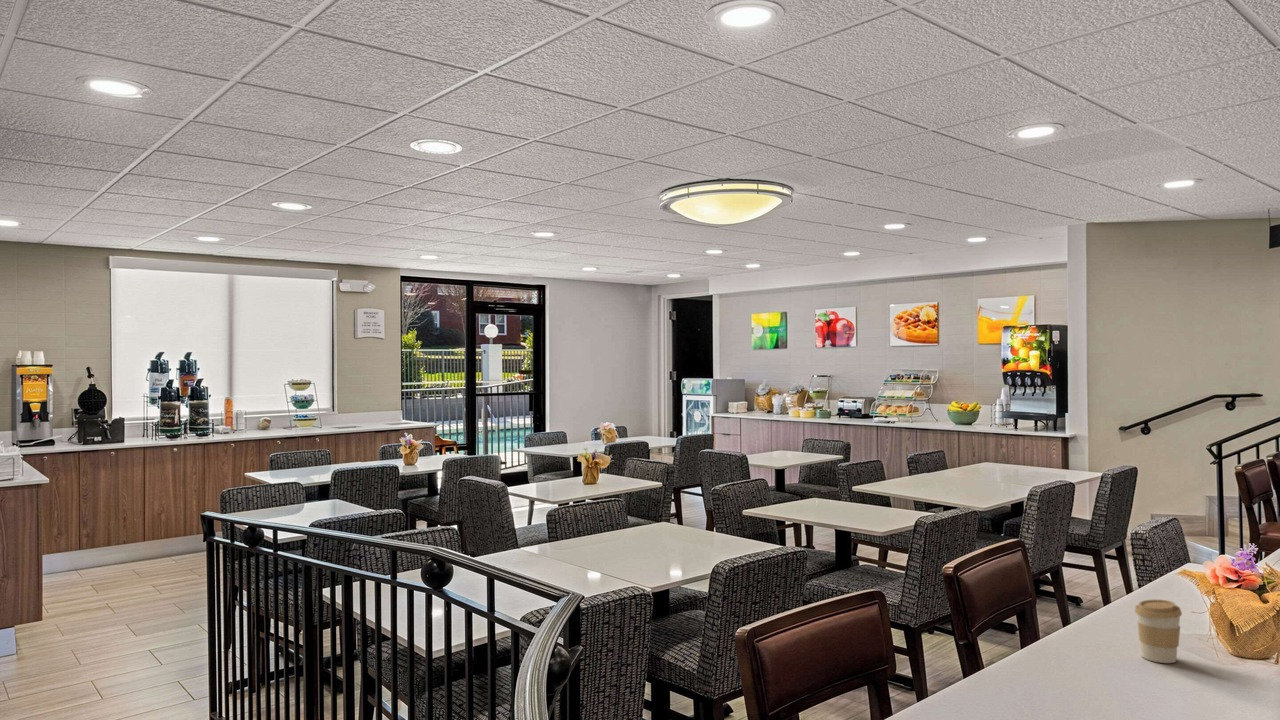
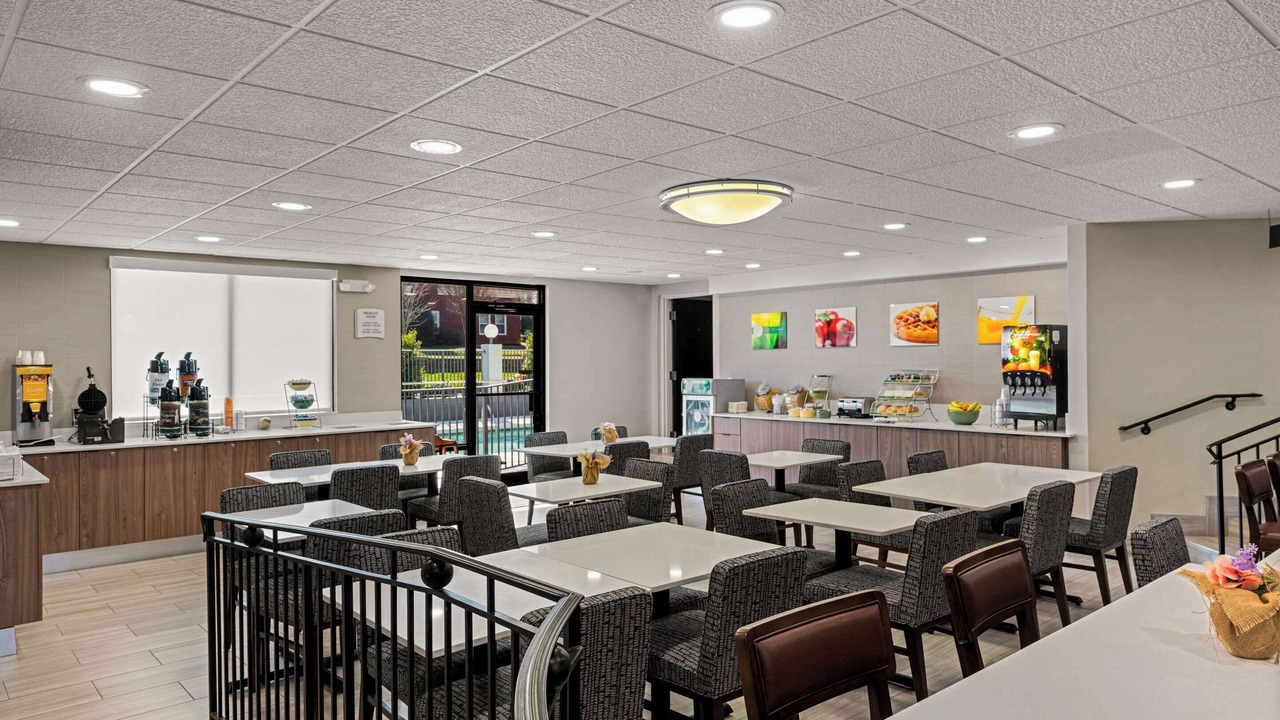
- coffee cup (1158, 629)
